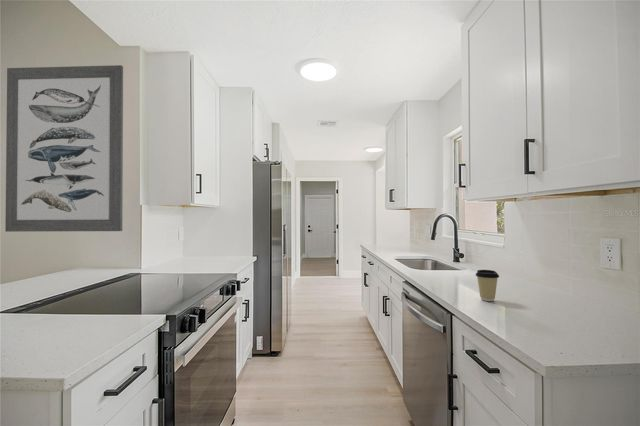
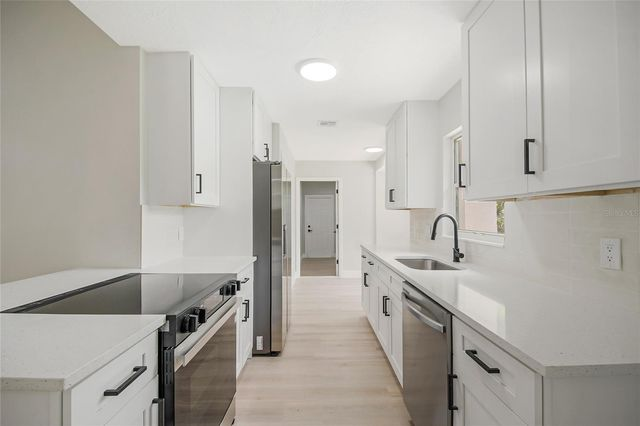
- wall art (64, 149)
- coffee cup (487, 285)
